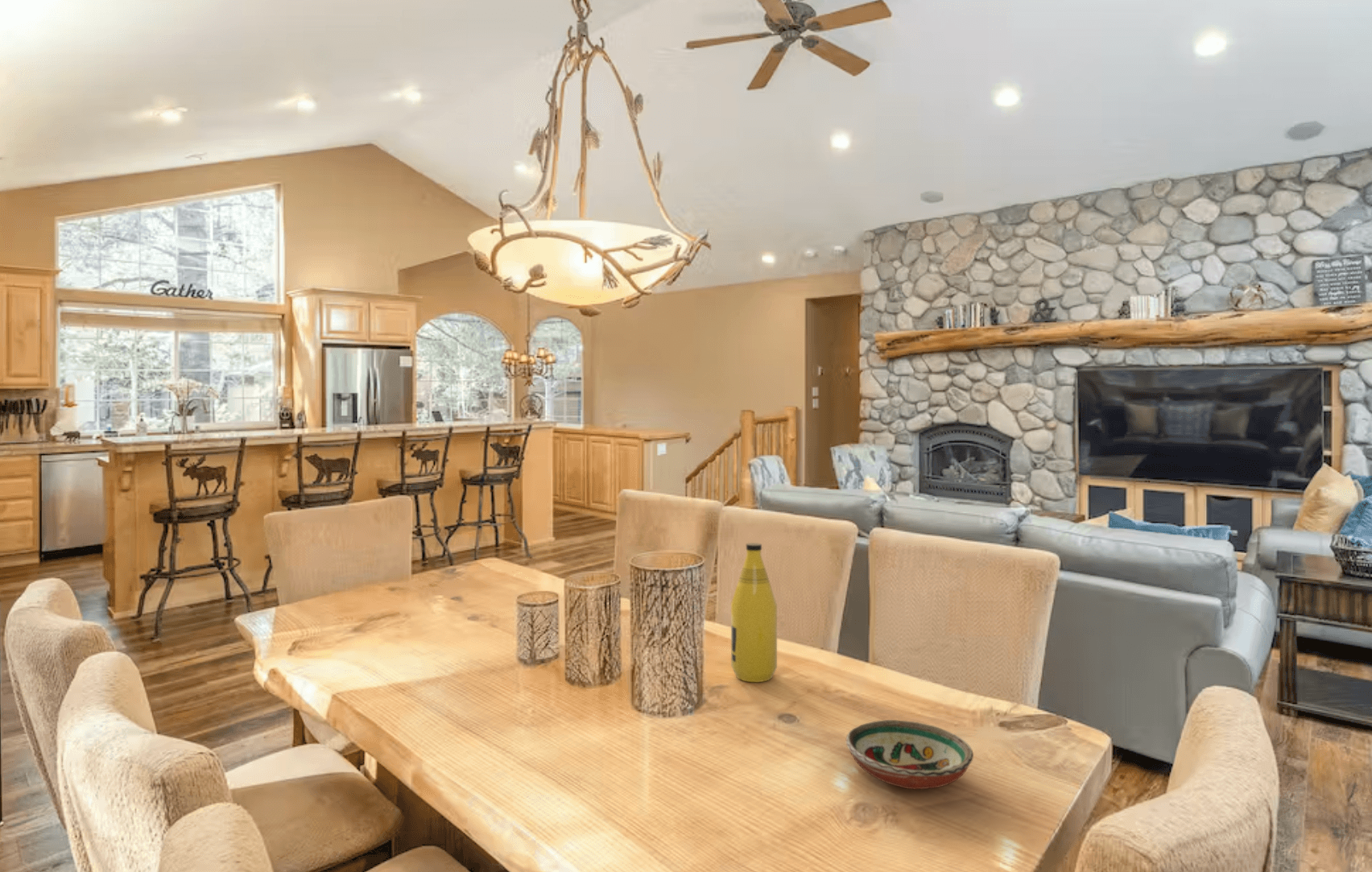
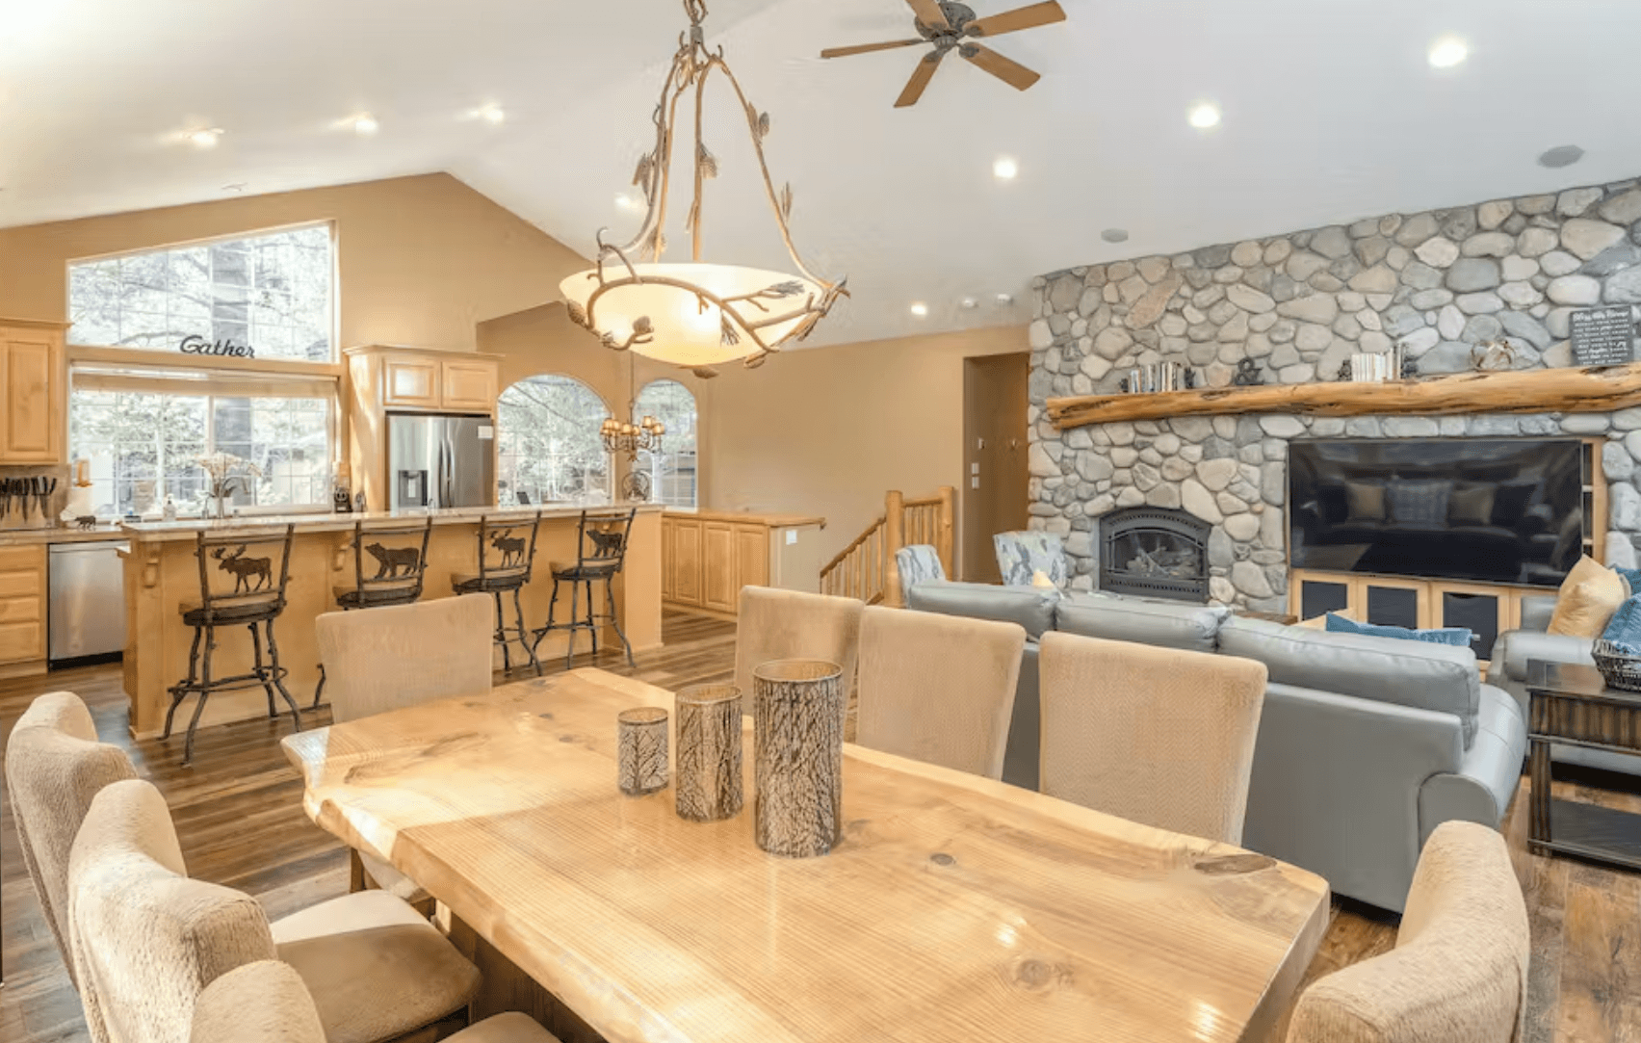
- decorative bowl (907, 758)
- bottle (754, 610)
